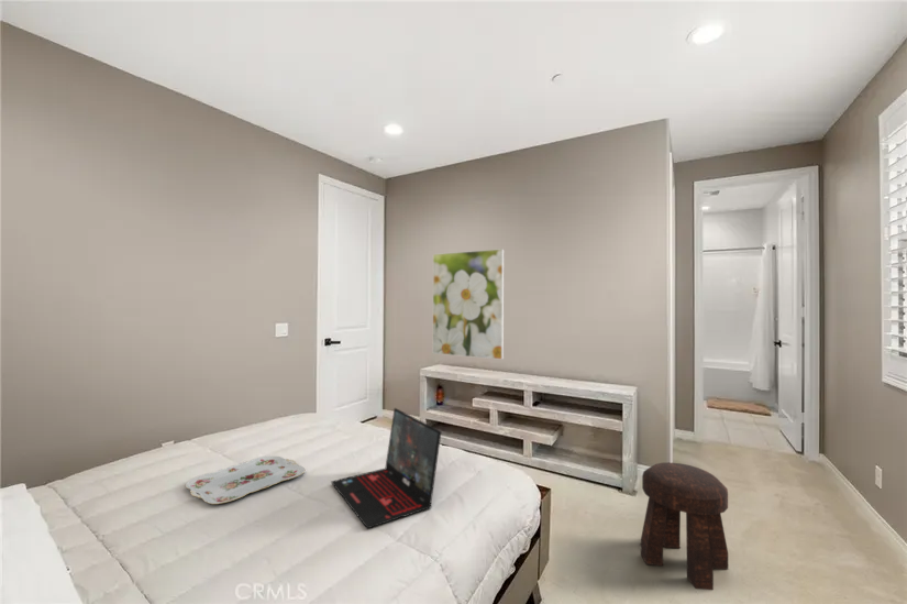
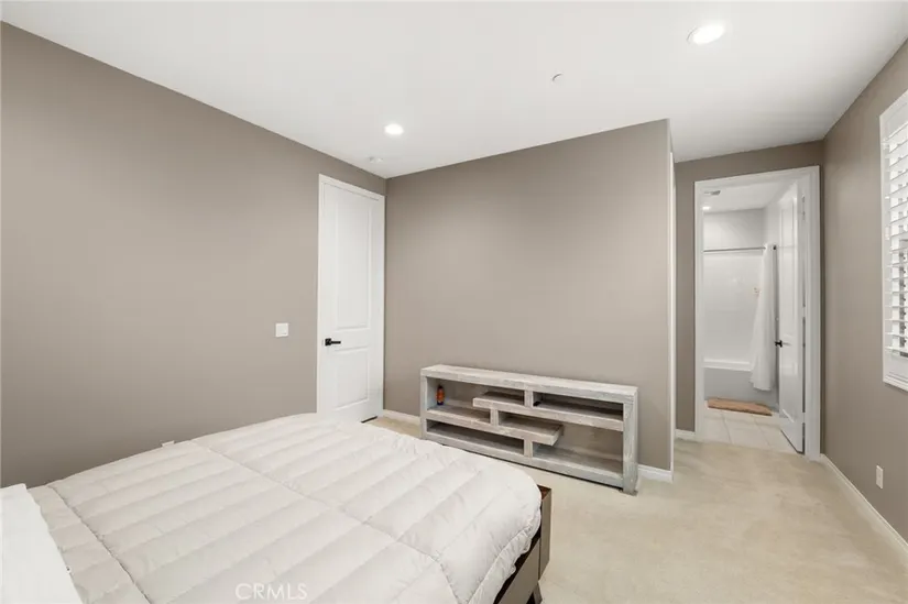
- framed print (466, 304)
- serving tray (247, 477)
- stool (686, 516)
- laptop (386, 460)
